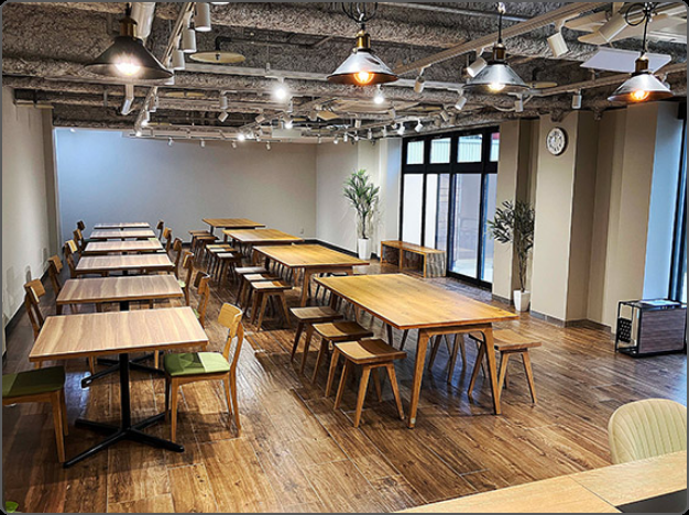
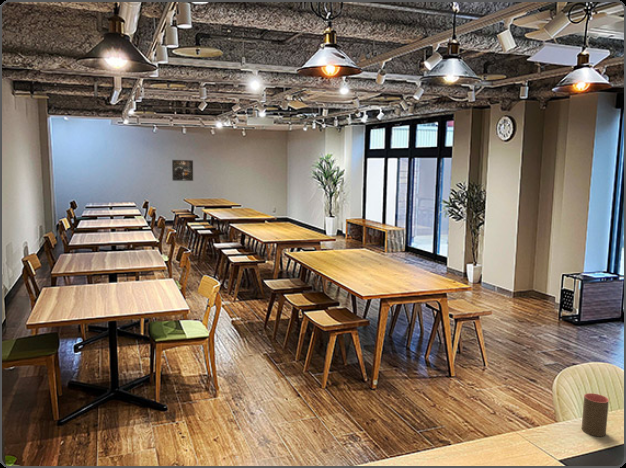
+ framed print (182, 170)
+ cup (594, 414)
